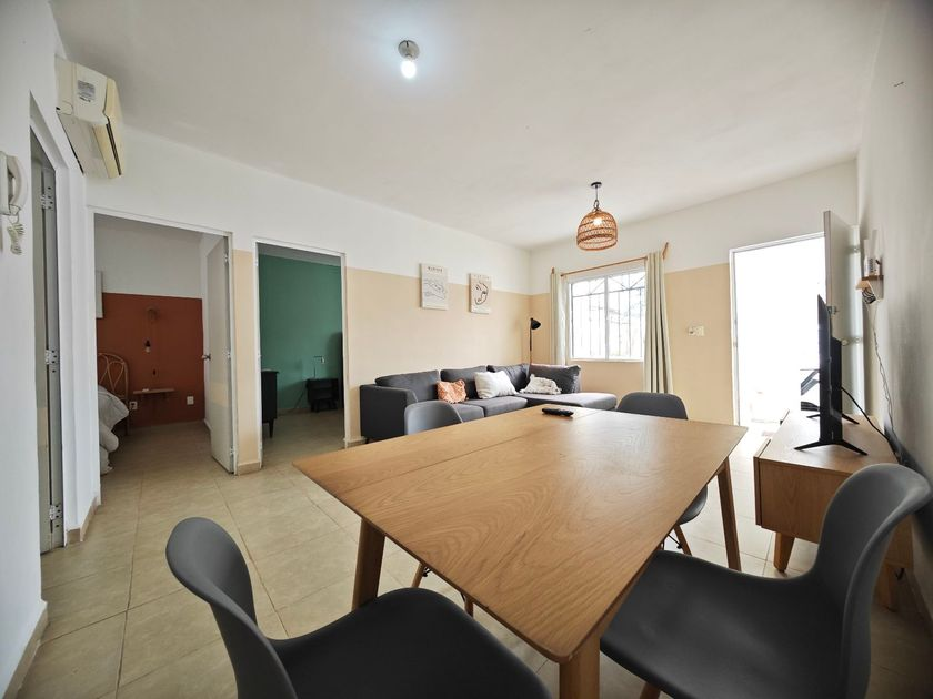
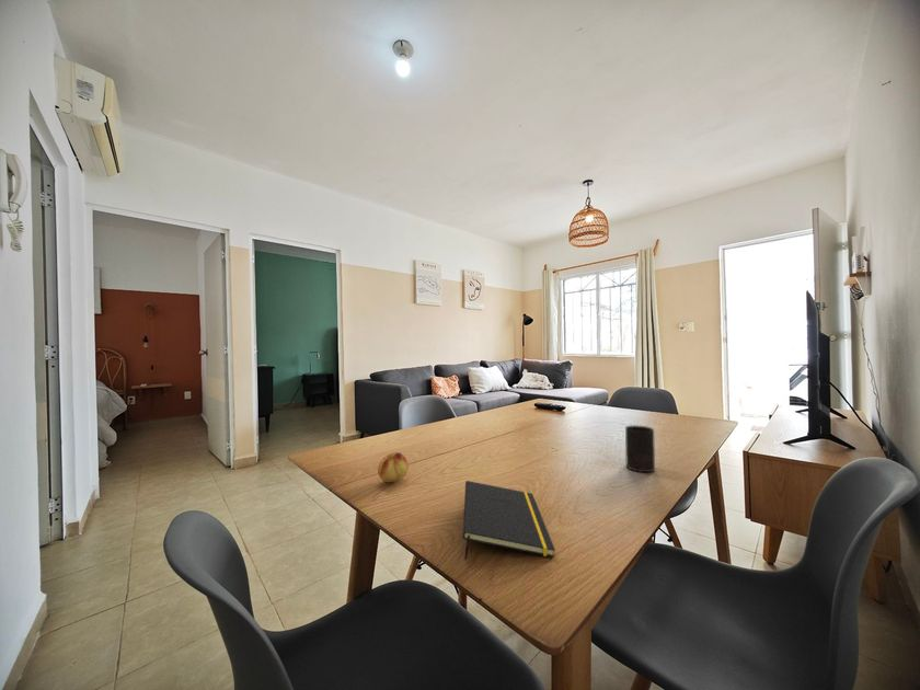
+ fruit (393, 467)
+ cup (640, 448)
+ notepad (503, 513)
